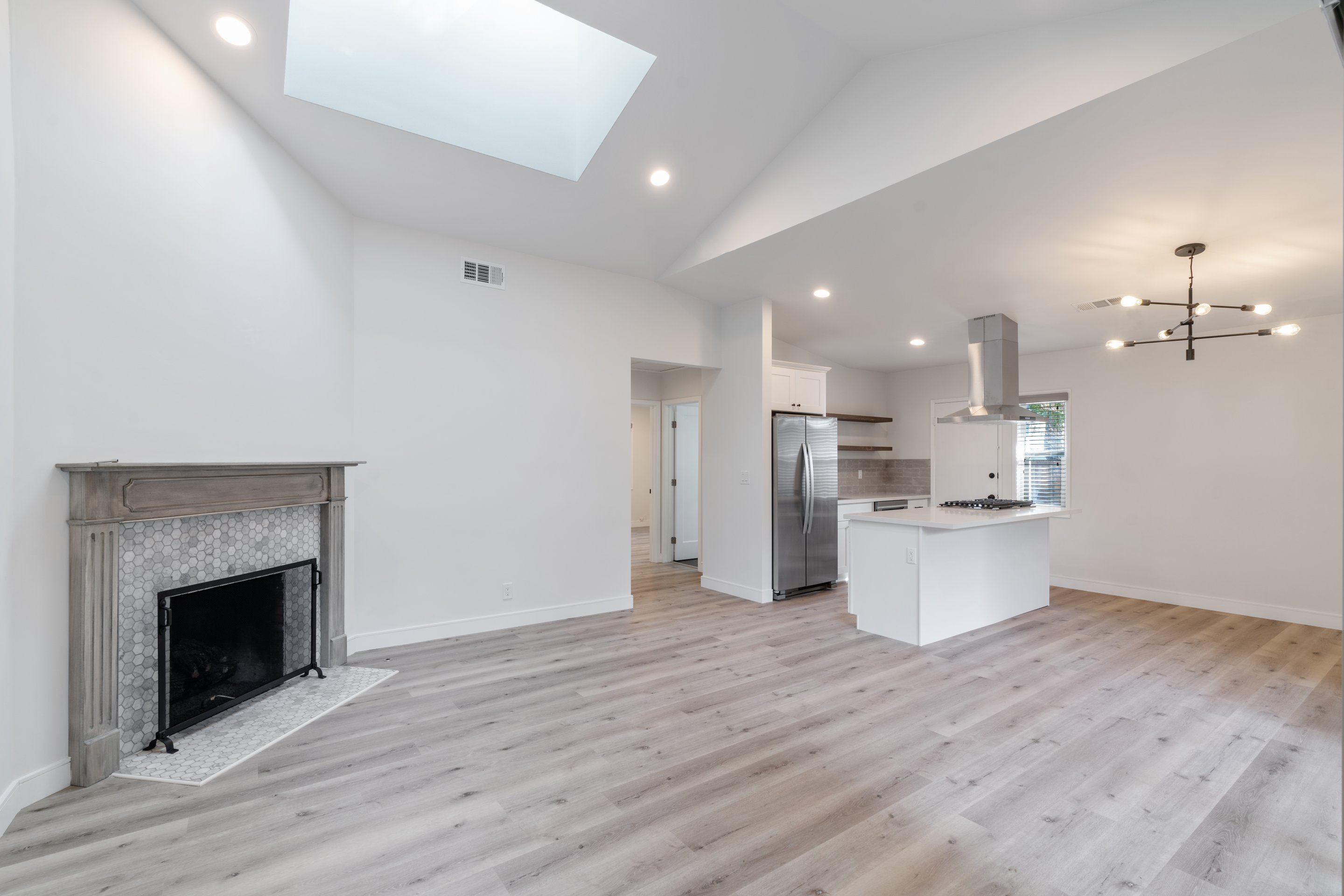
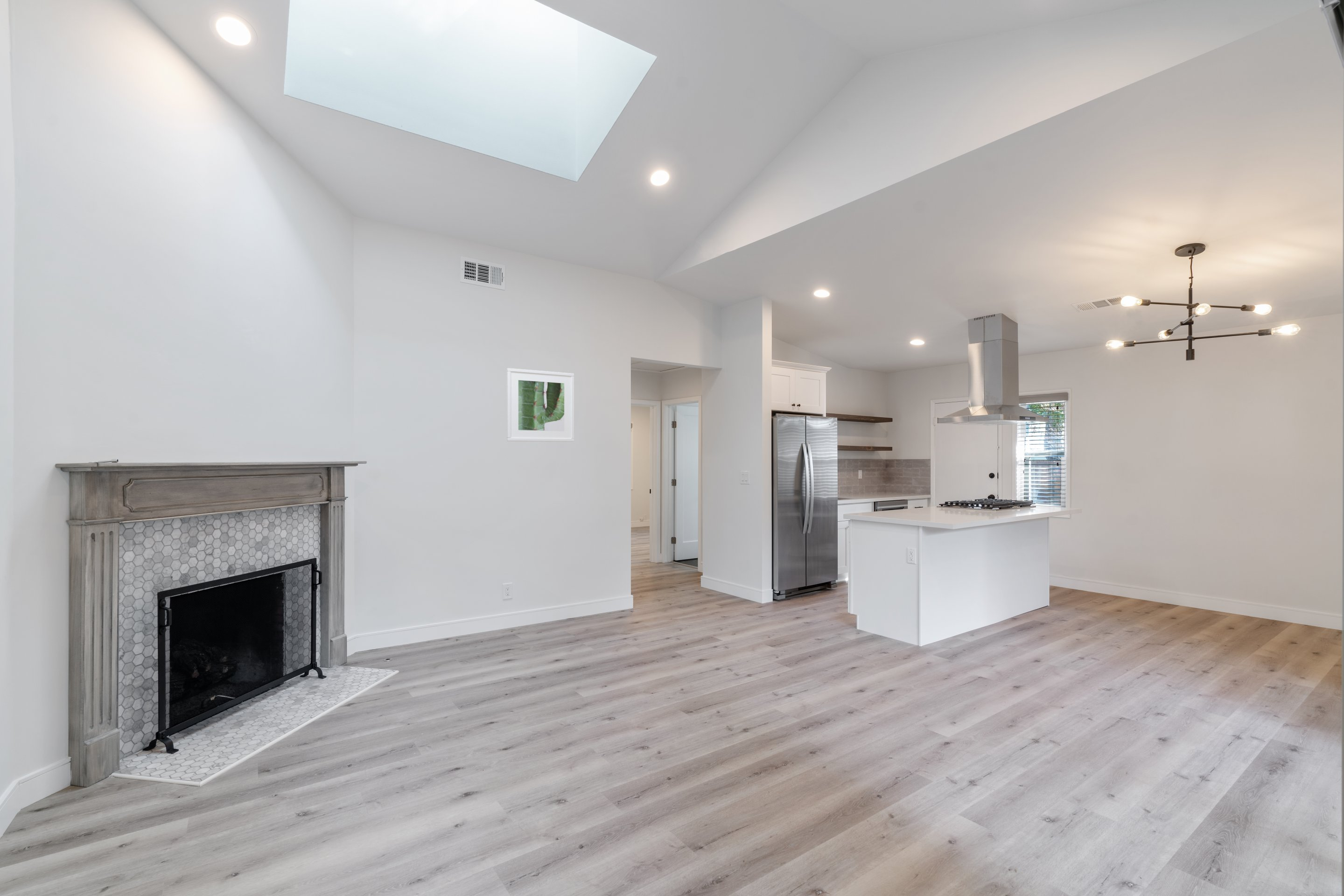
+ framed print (541, 406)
